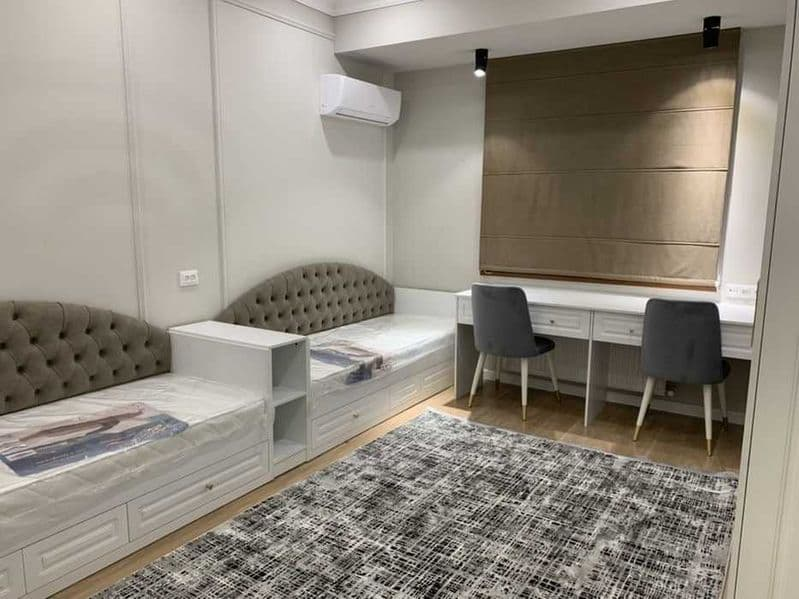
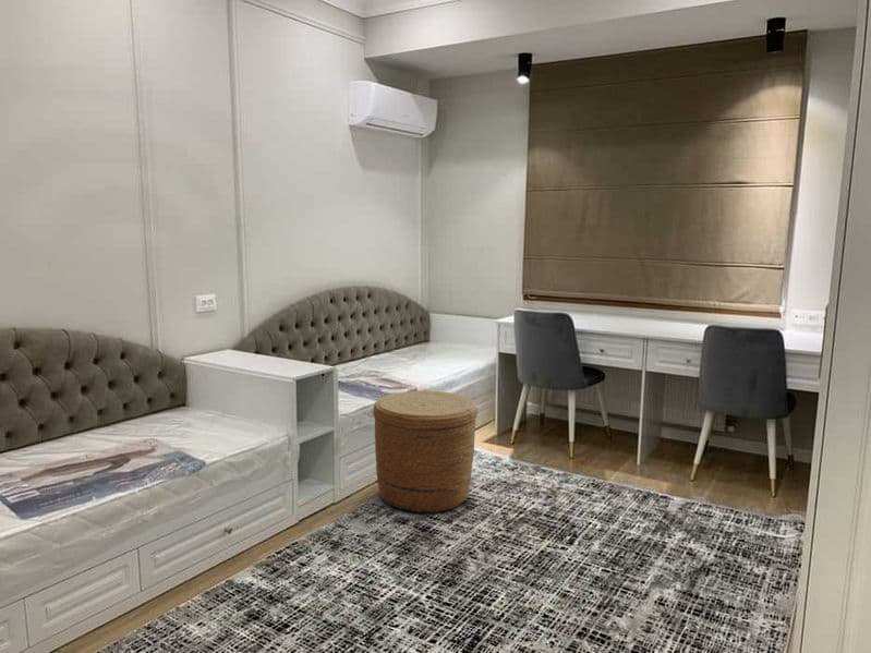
+ basket (424, 448)
